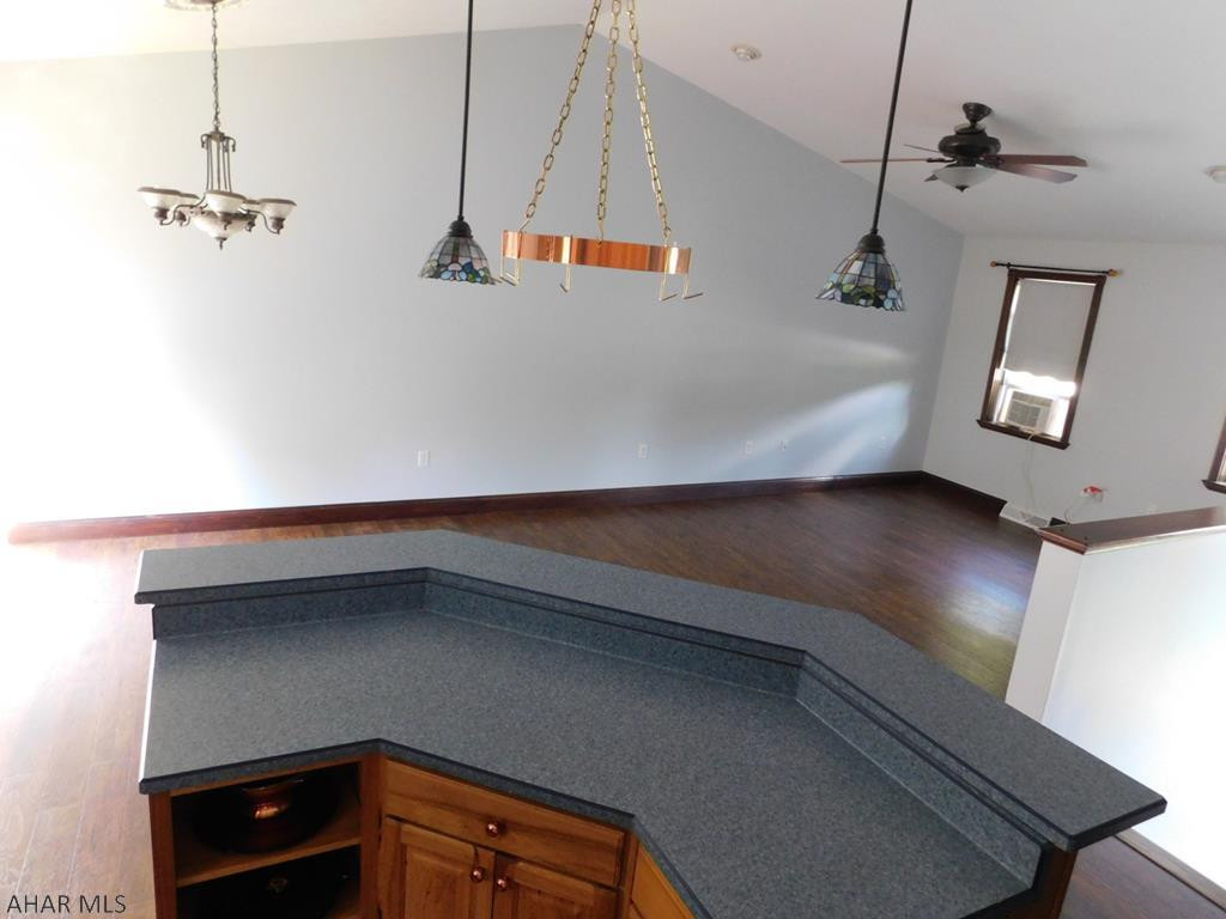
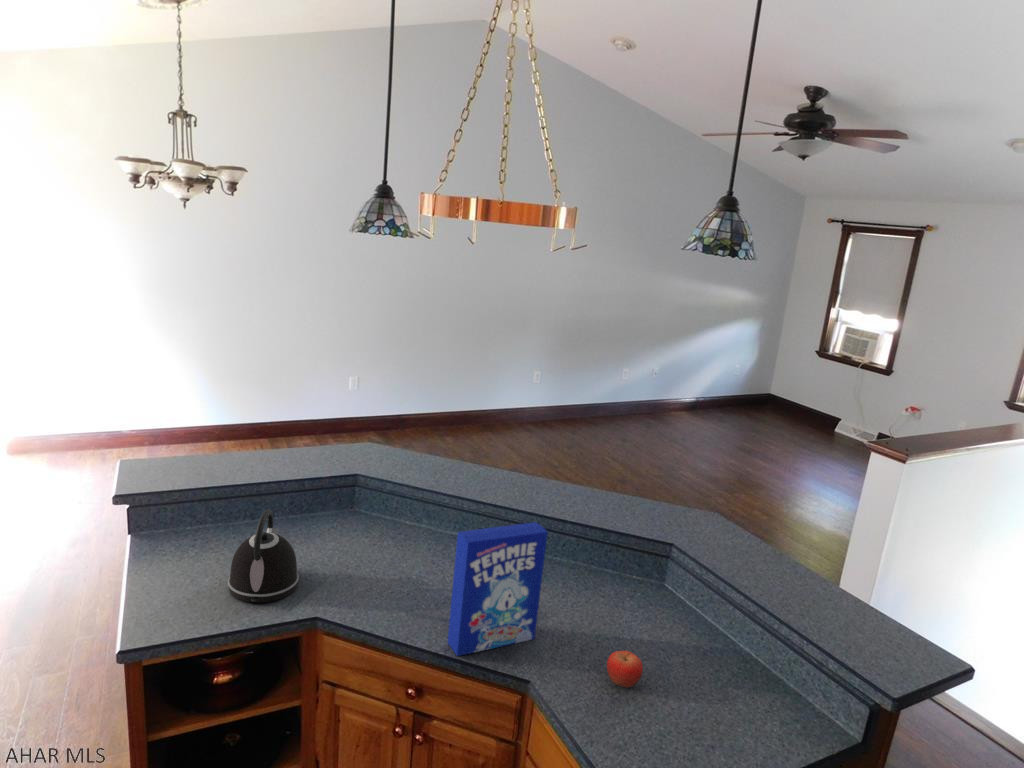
+ cereal box (497, 586)
+ fruit (624, 666)
+ kettle (264, 548)
